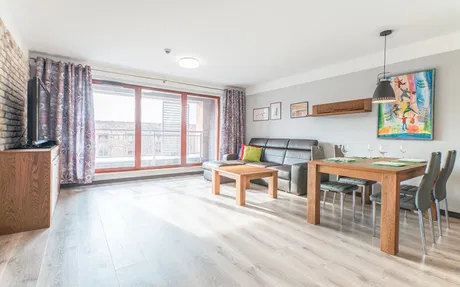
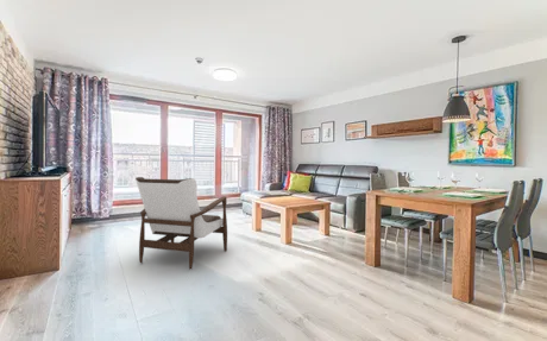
+ armchair (182, 216)
